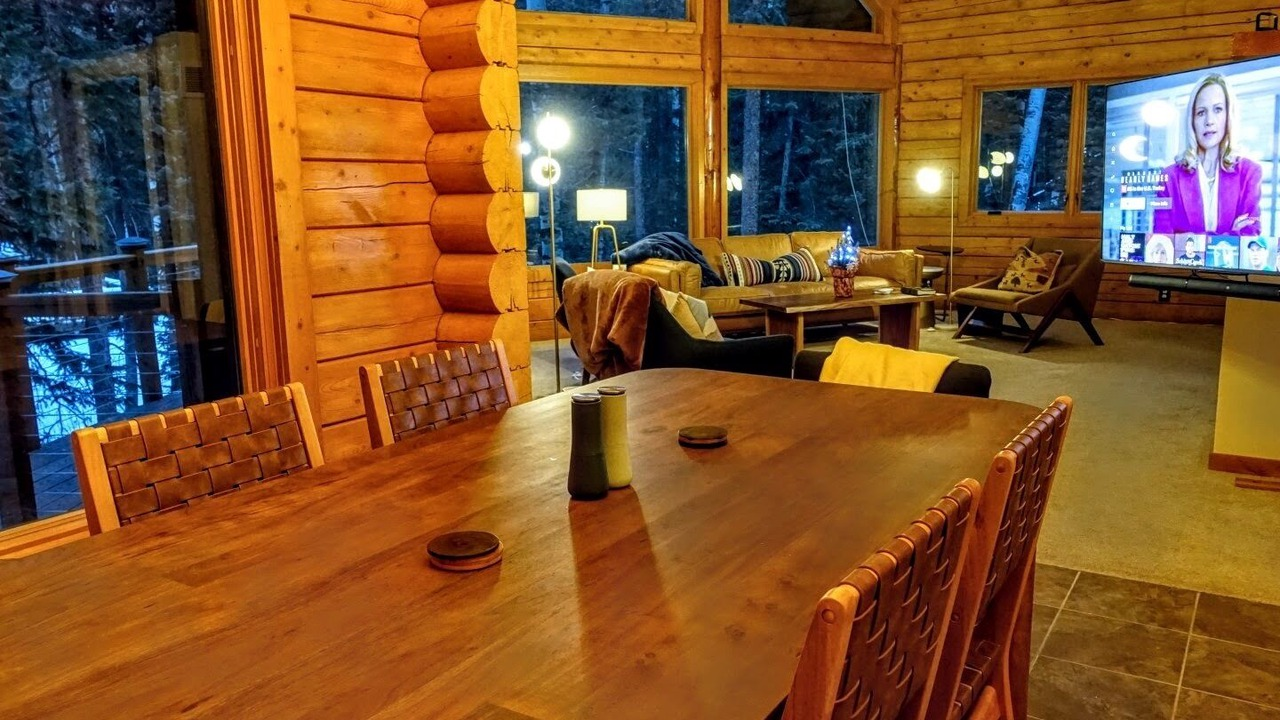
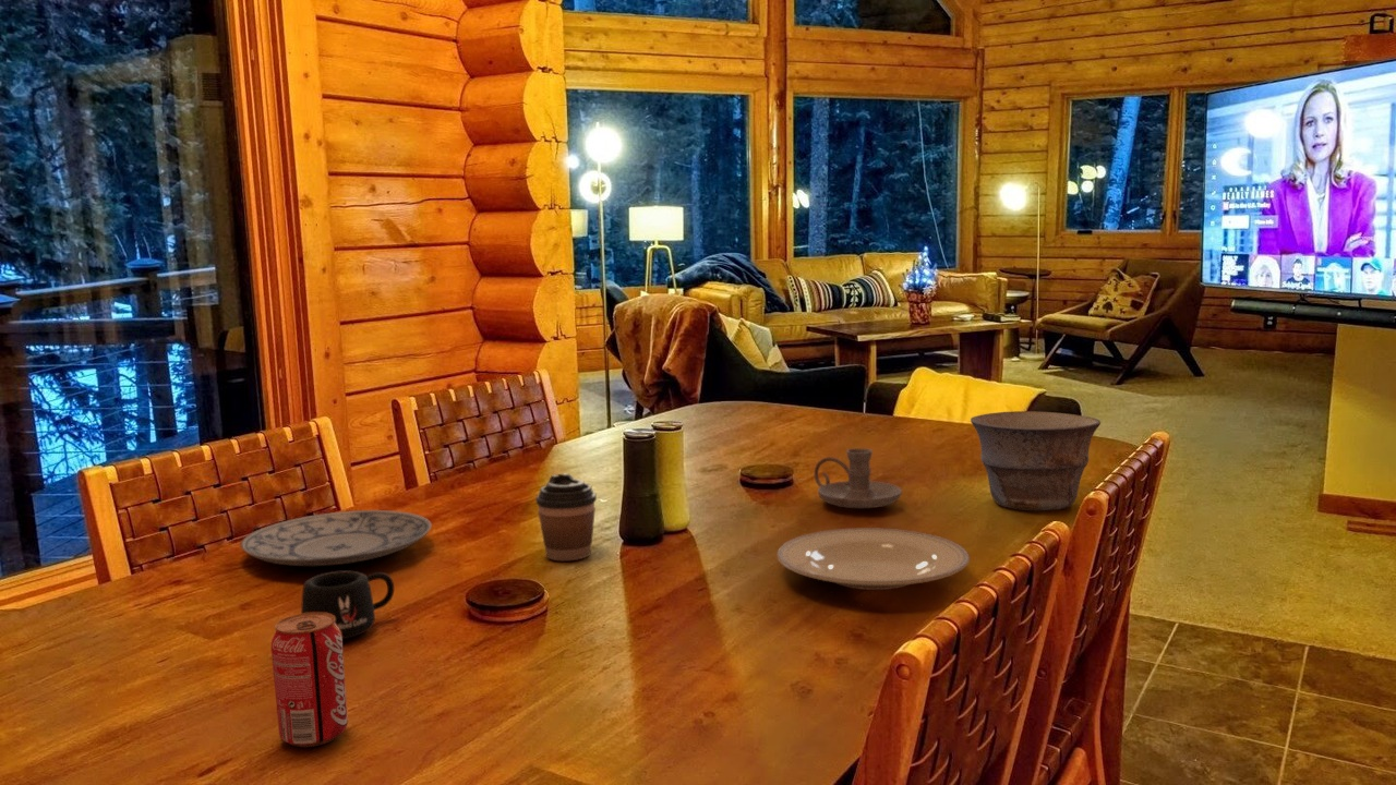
+ plate (871, 564)
+ beverage can (310, 679)
+ bowl (1034, 460)
+ coffee cup (566, 516)
+ mug (349, 602)
+ candle holder (852, 475)
+ plate (338, 542)
